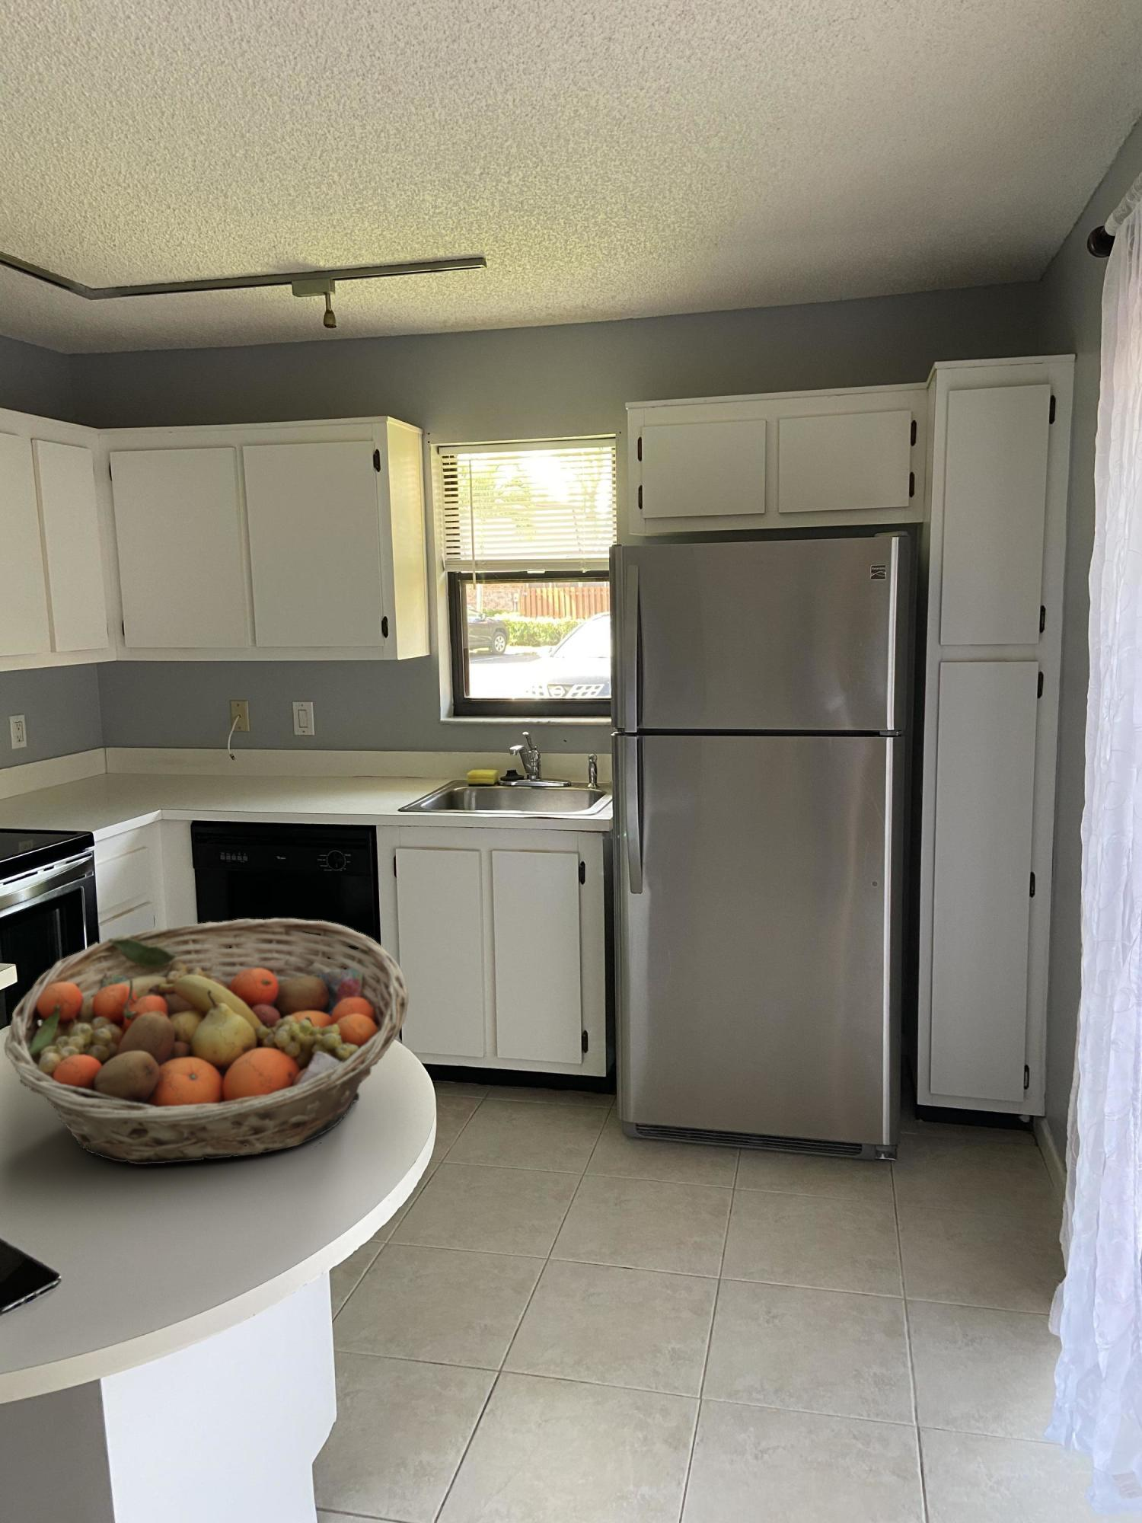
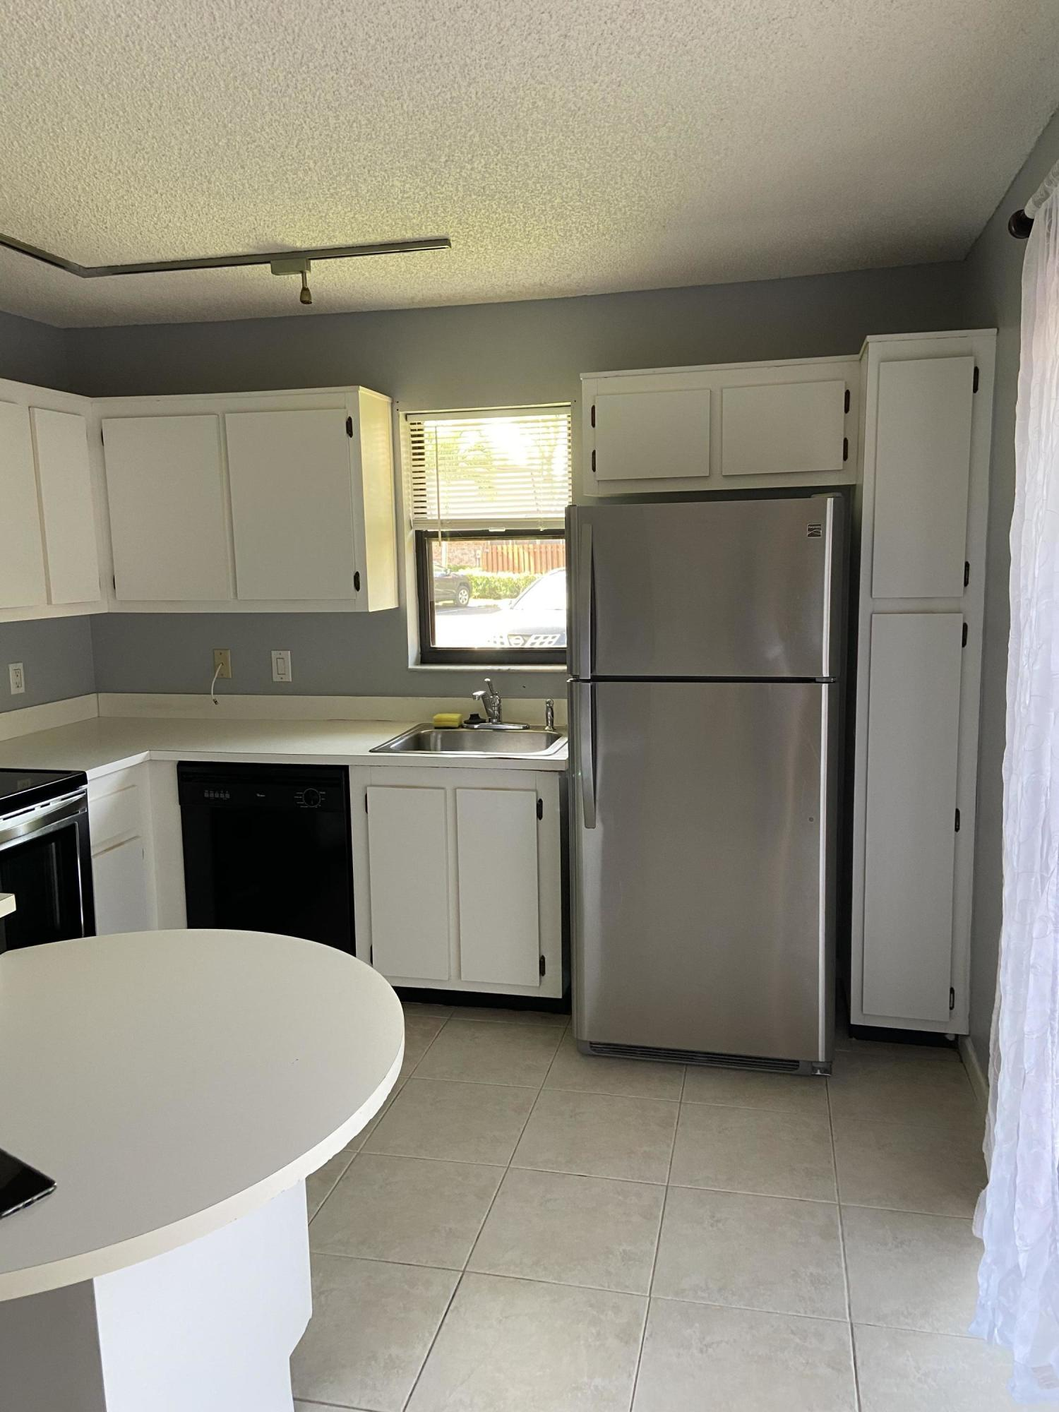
- fruit basket (216, 1033)
